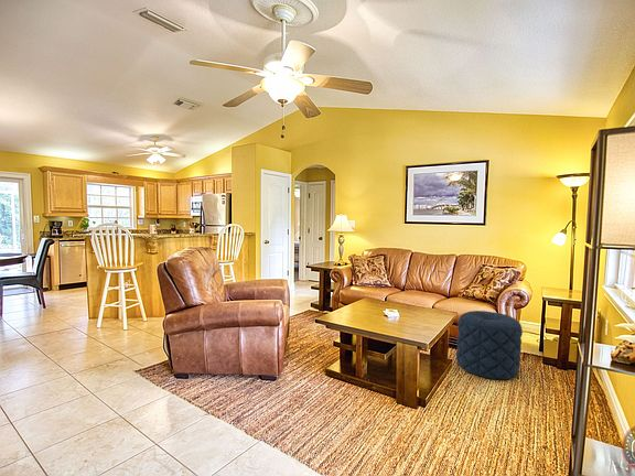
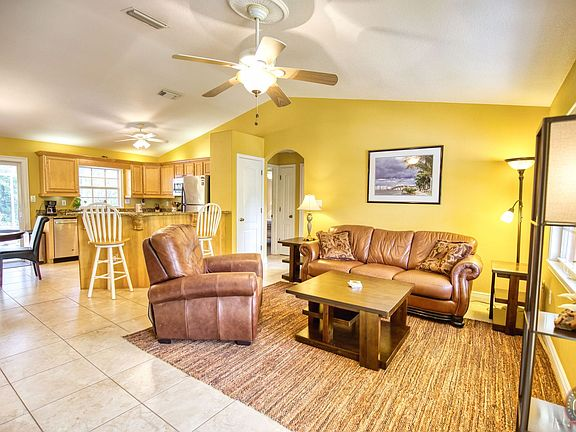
- pouf (487, 342)
